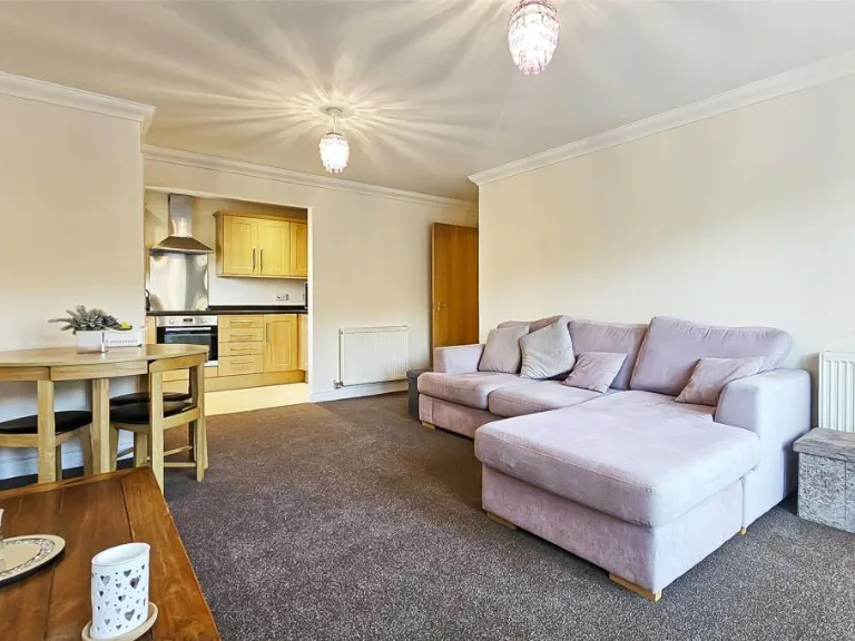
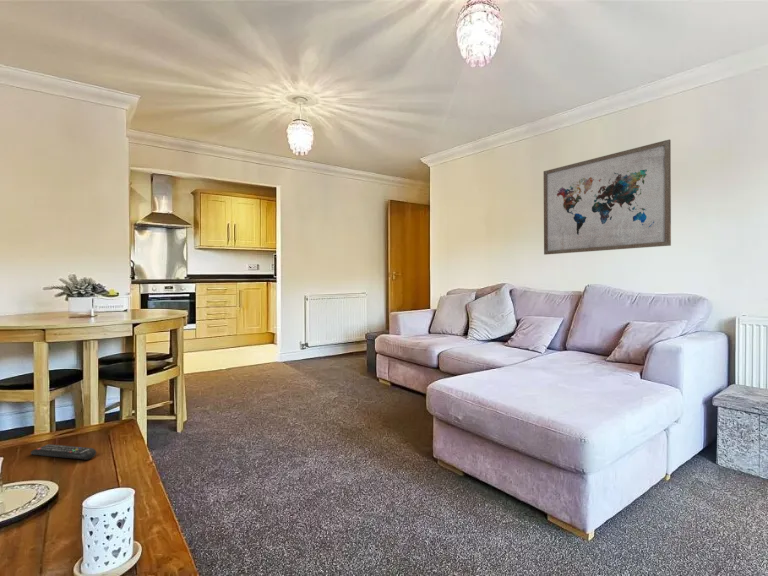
+ remote control (63, 452)
+ wall art (599, 204)
